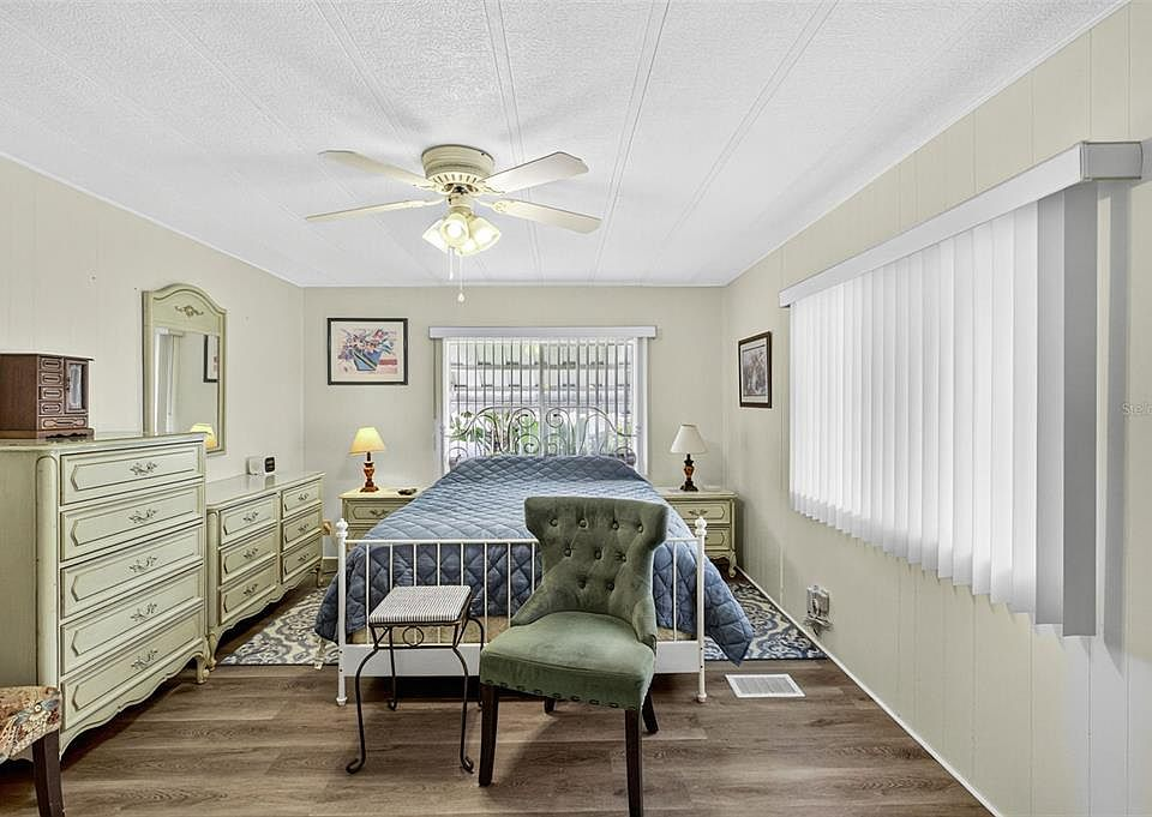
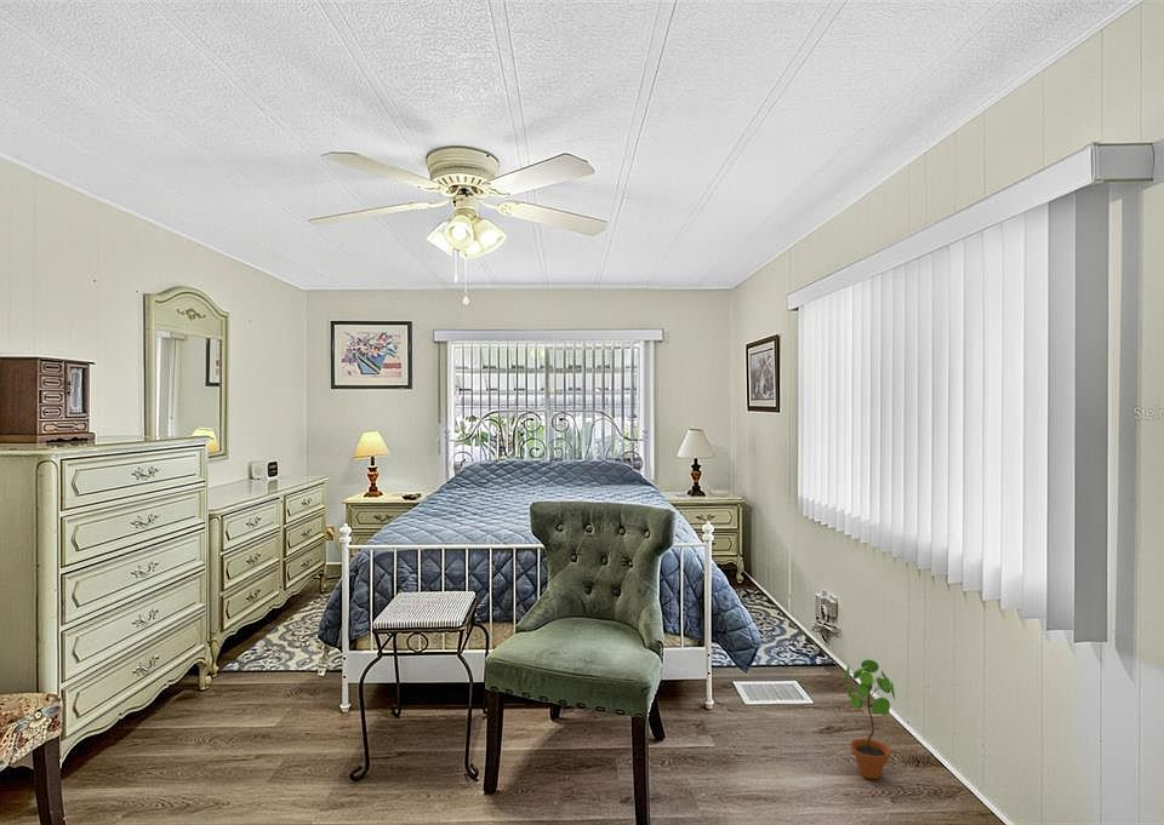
+ potted plant (871, 720)
